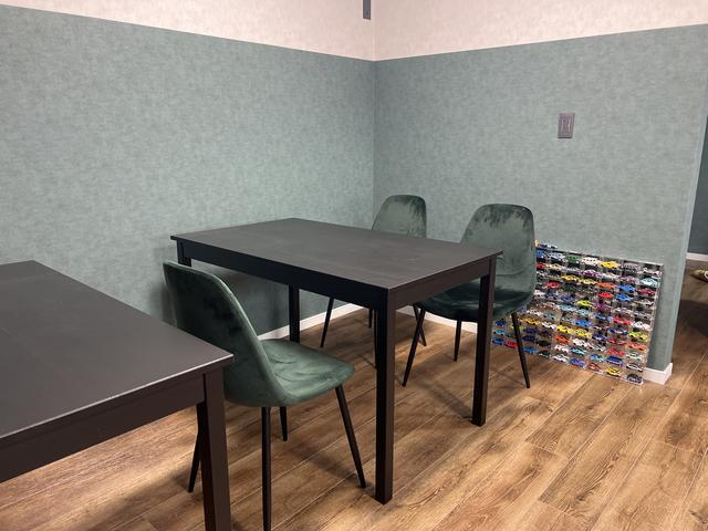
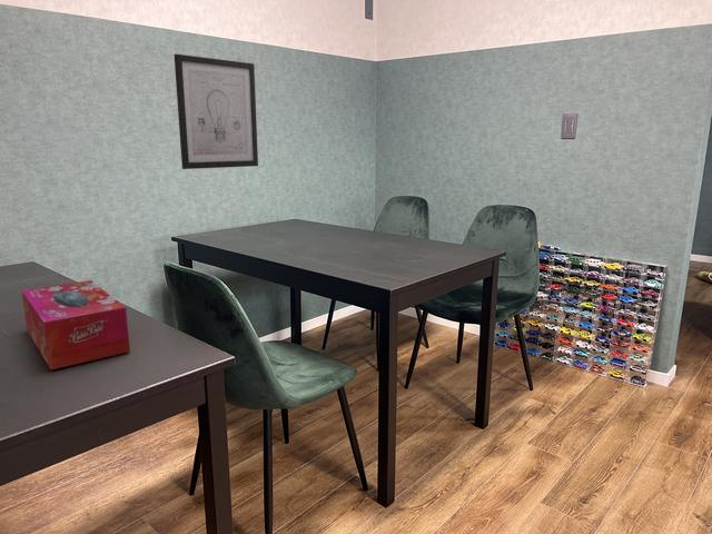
+ wall art (219, 113)
+ tissue box (73, 319)
